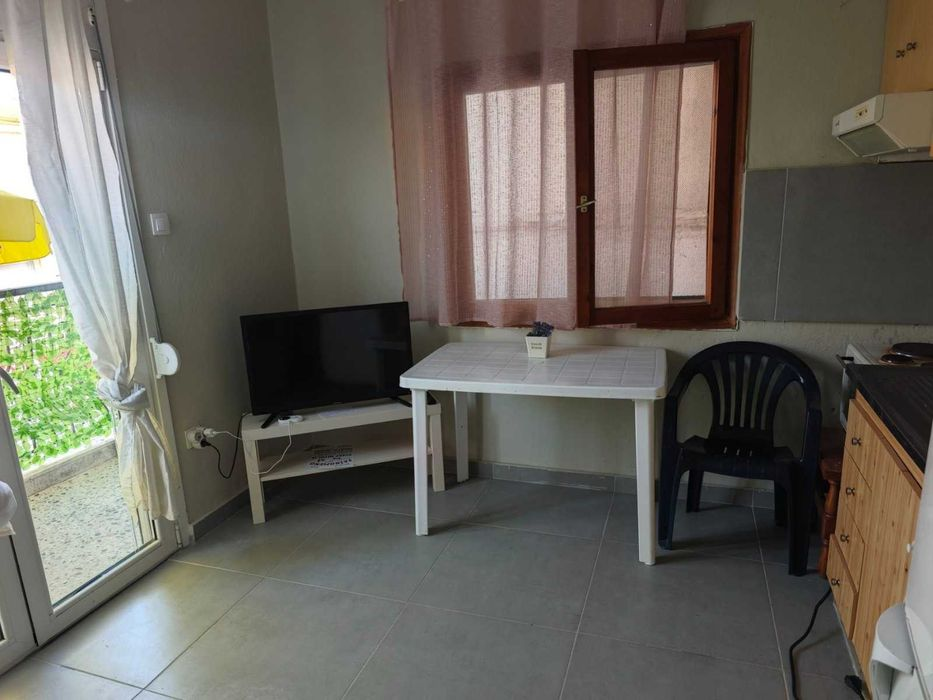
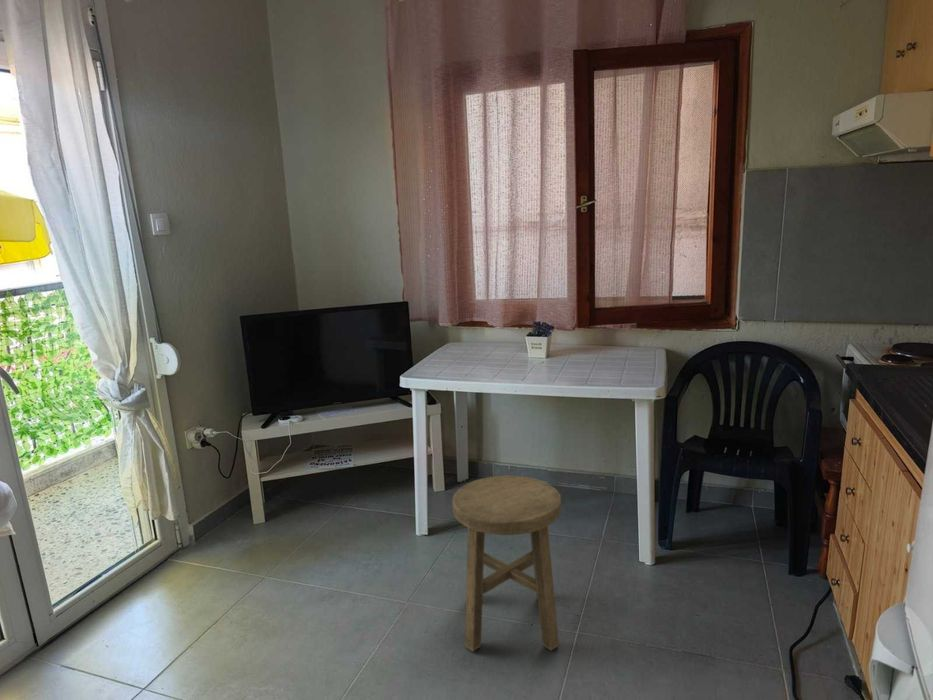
+ stool (510, 563)
